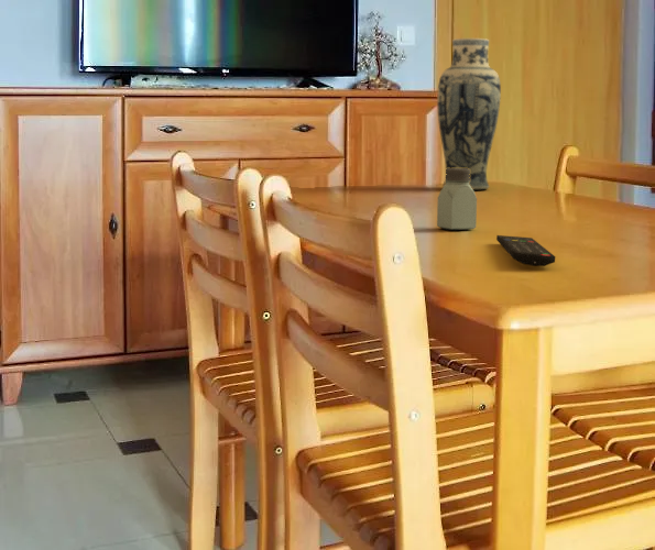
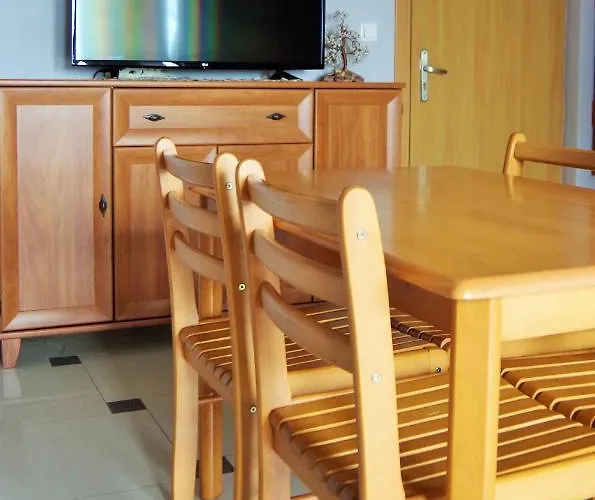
- saltshaker (457, 198)
- vase (468, 114)
- remote control (523, 249)
